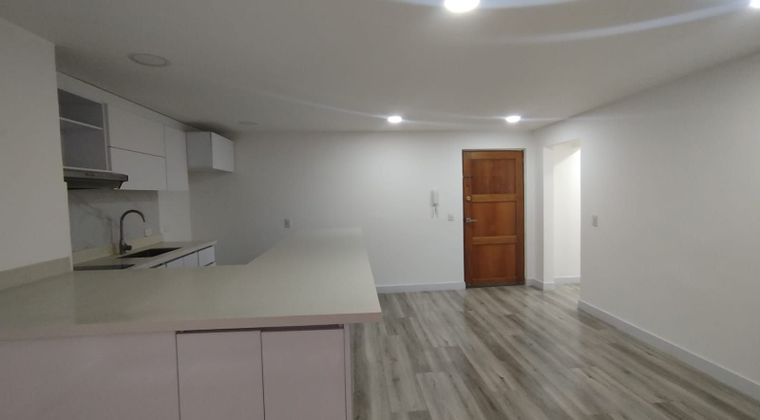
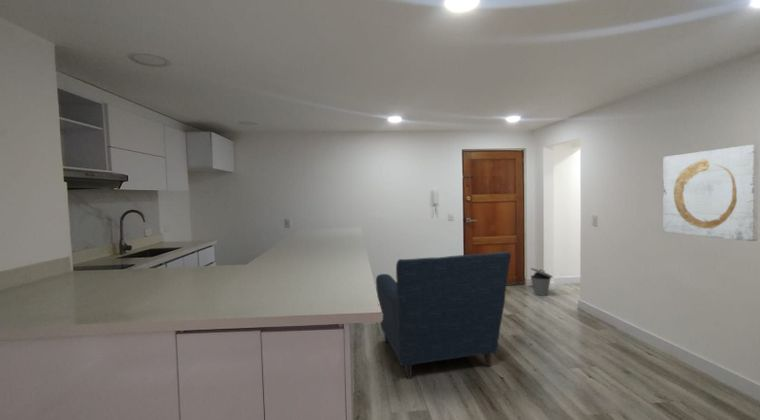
+ chair (434, 301)
+ trash can (541, 280)
+ wall art (704, 193)
